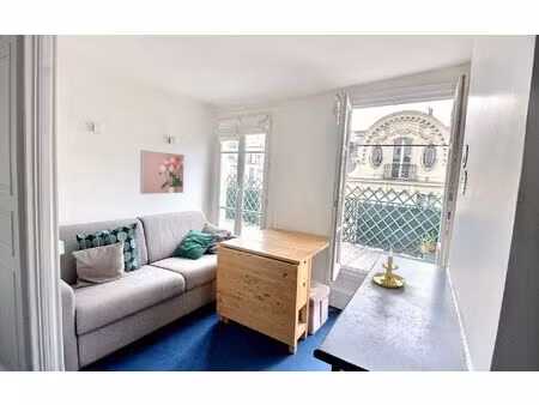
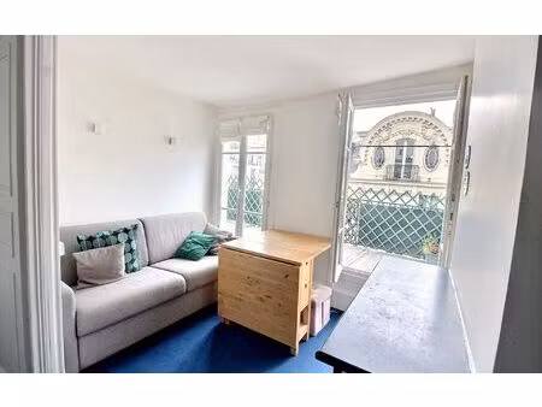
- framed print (163, 173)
- candle holder (388, 265)
